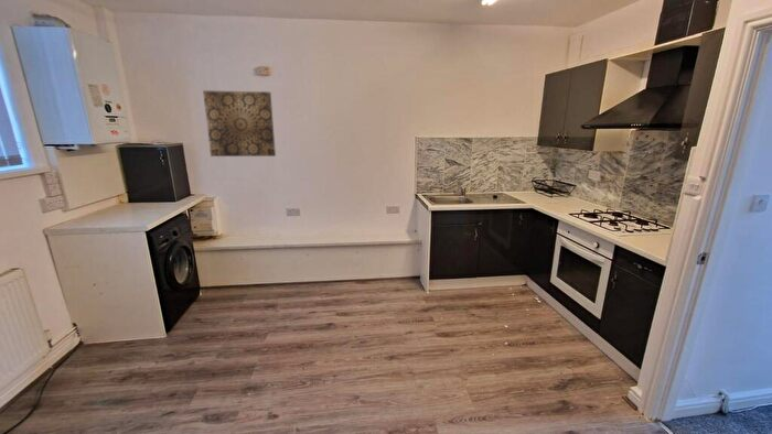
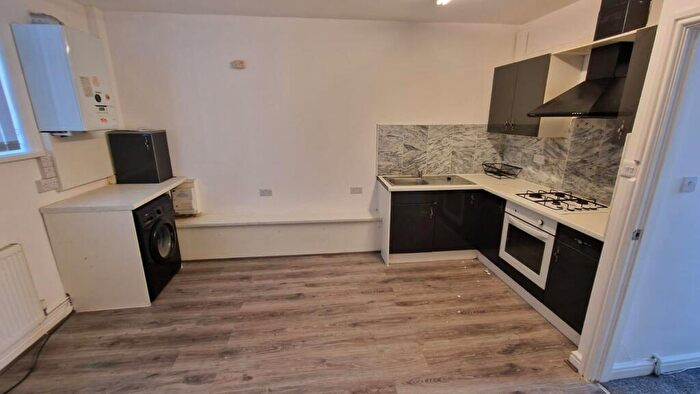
- wall art (240, 124)
